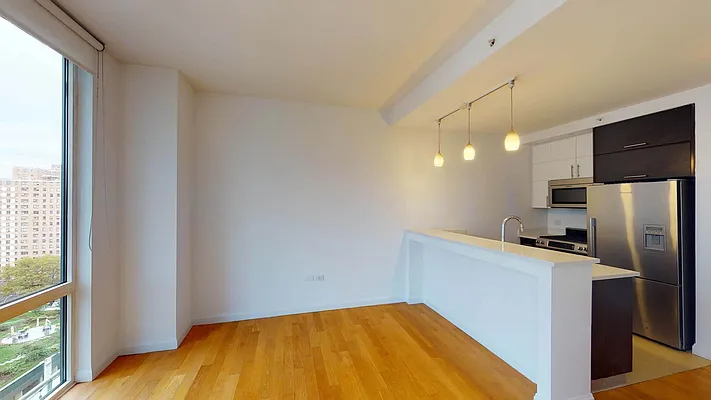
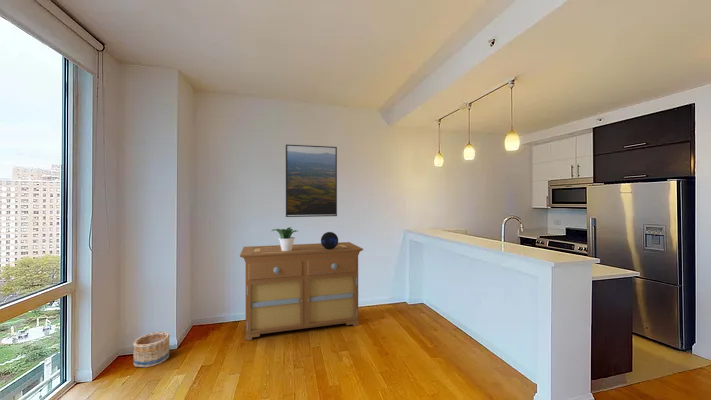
+ decorative sphere (329, 239)
+ potted plant (285, 238)
+ sideboard (302, 285)
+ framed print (311, 181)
+ basket (151, 348)
